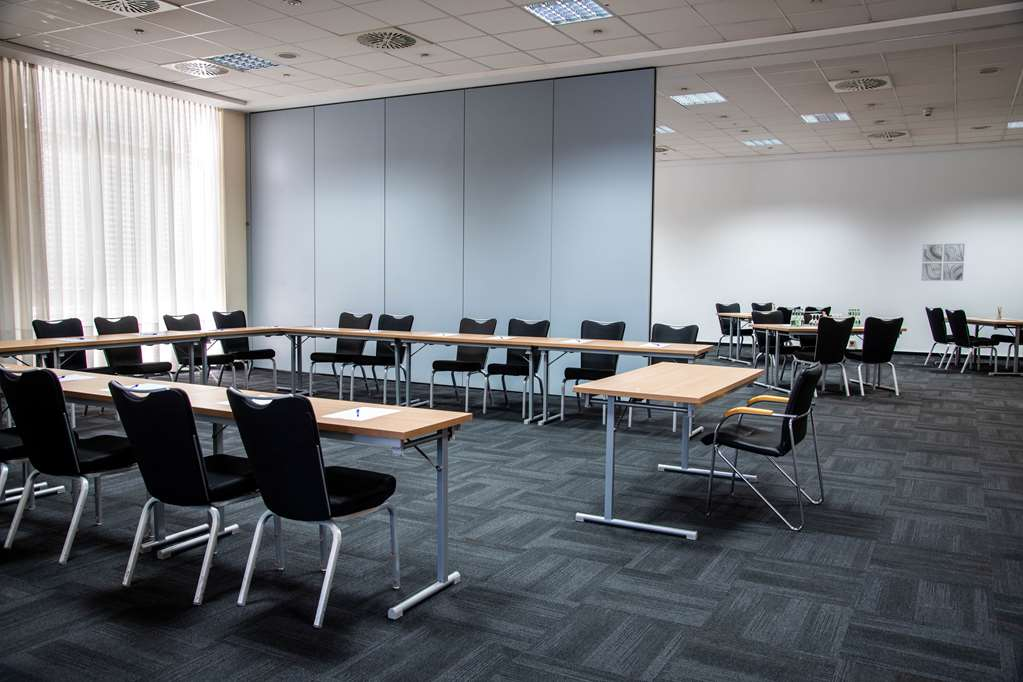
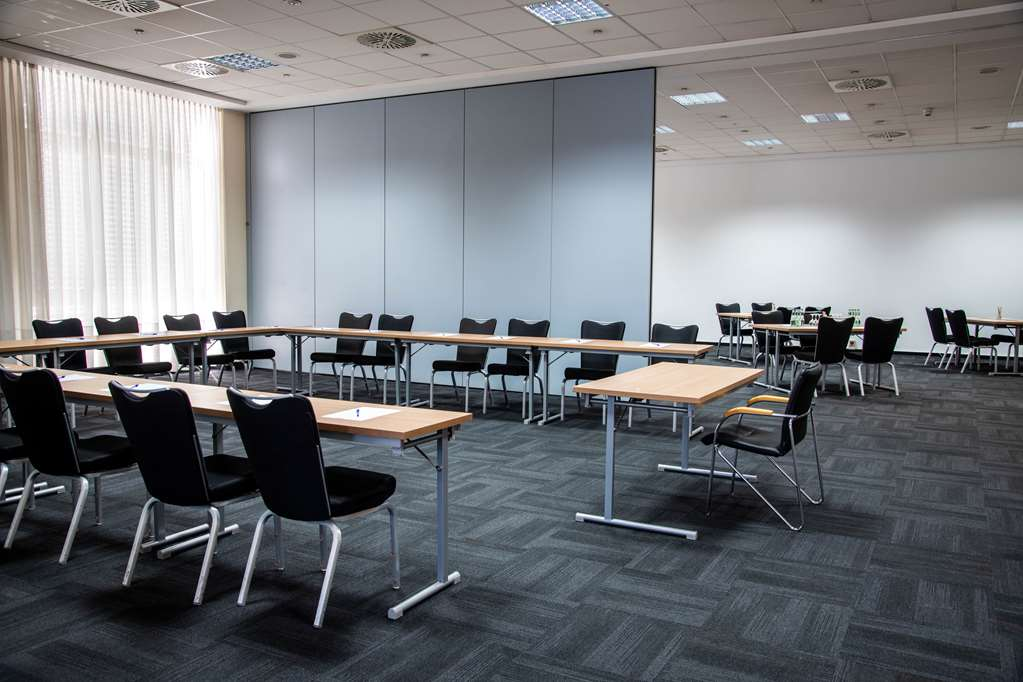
- wall art (943, 261)
